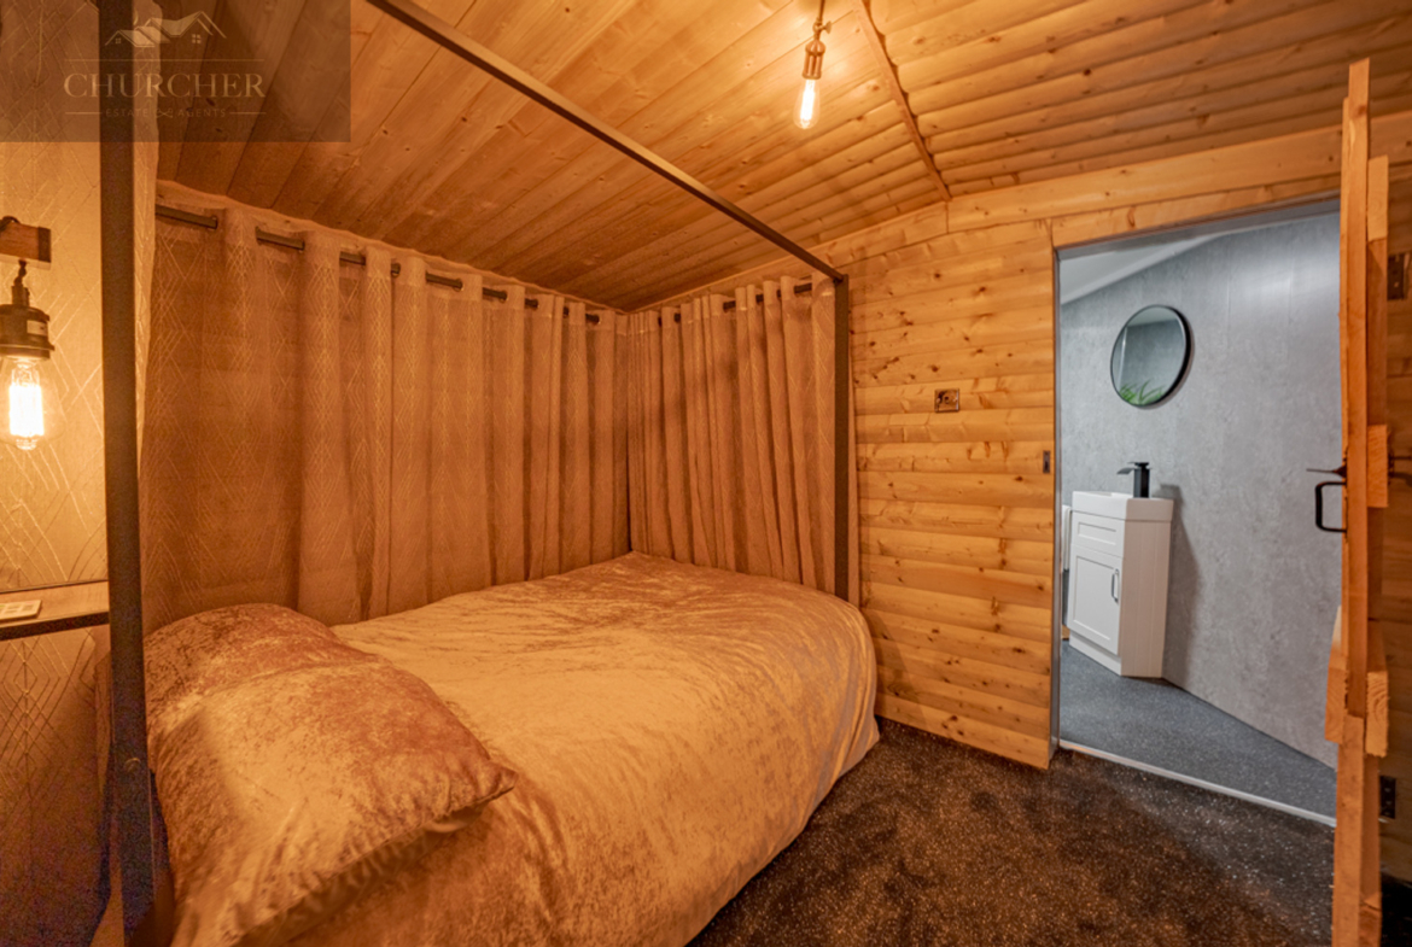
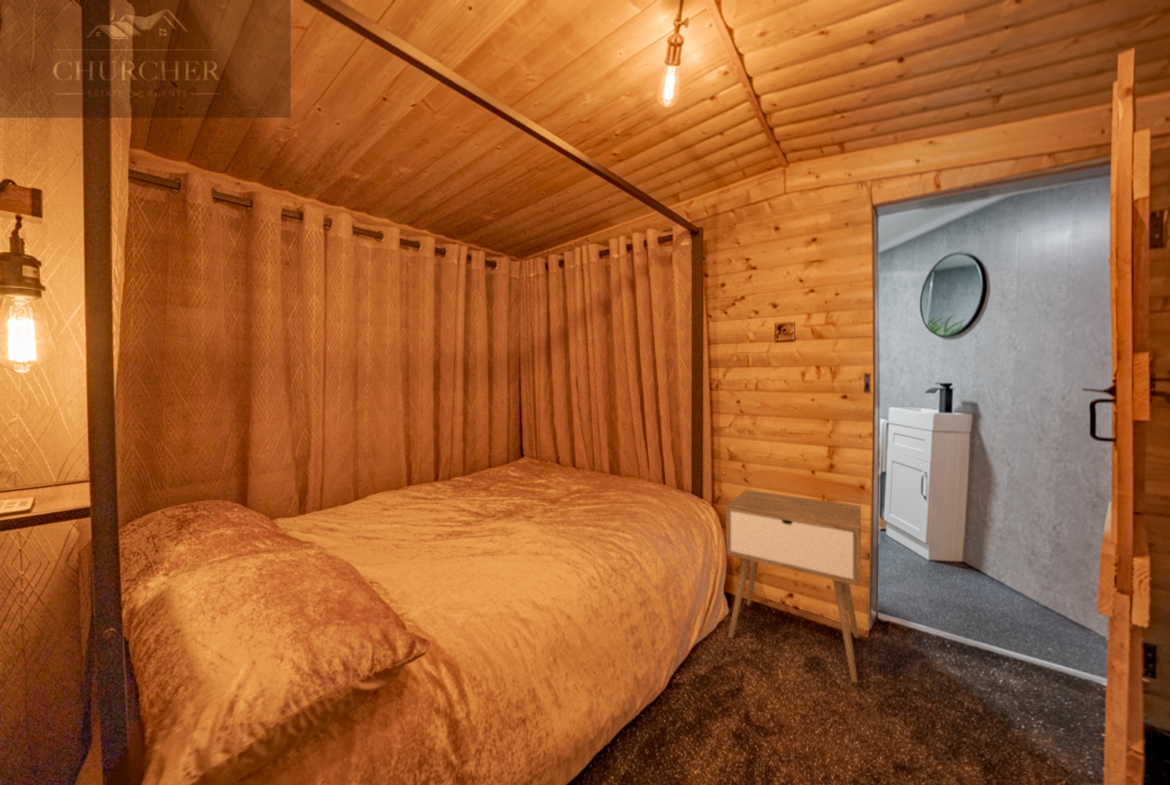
+ nightstand (793, 570)
